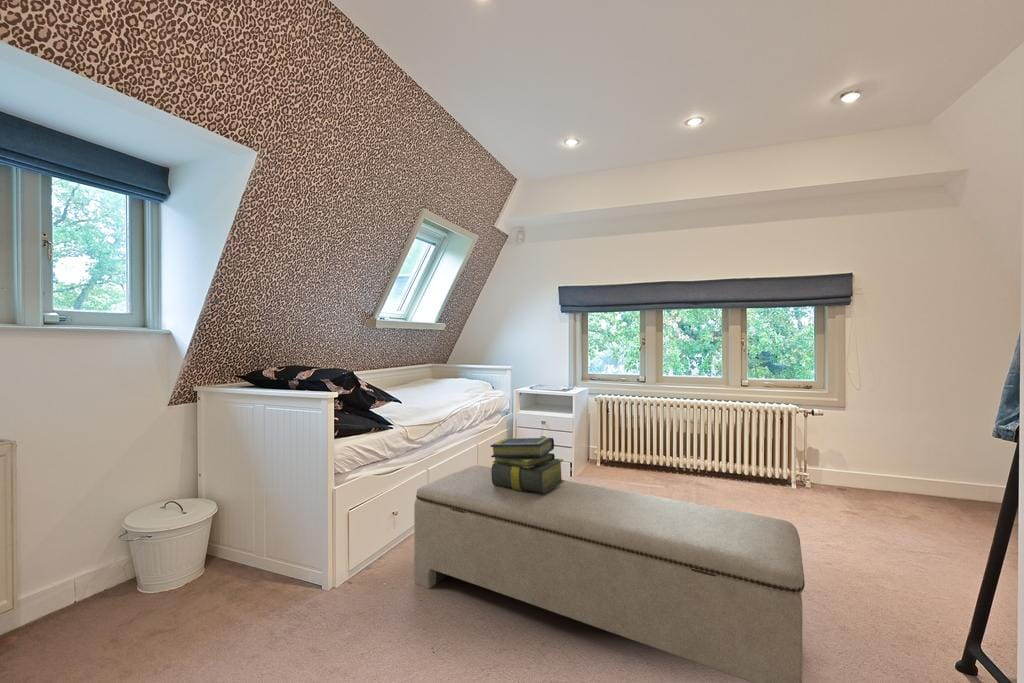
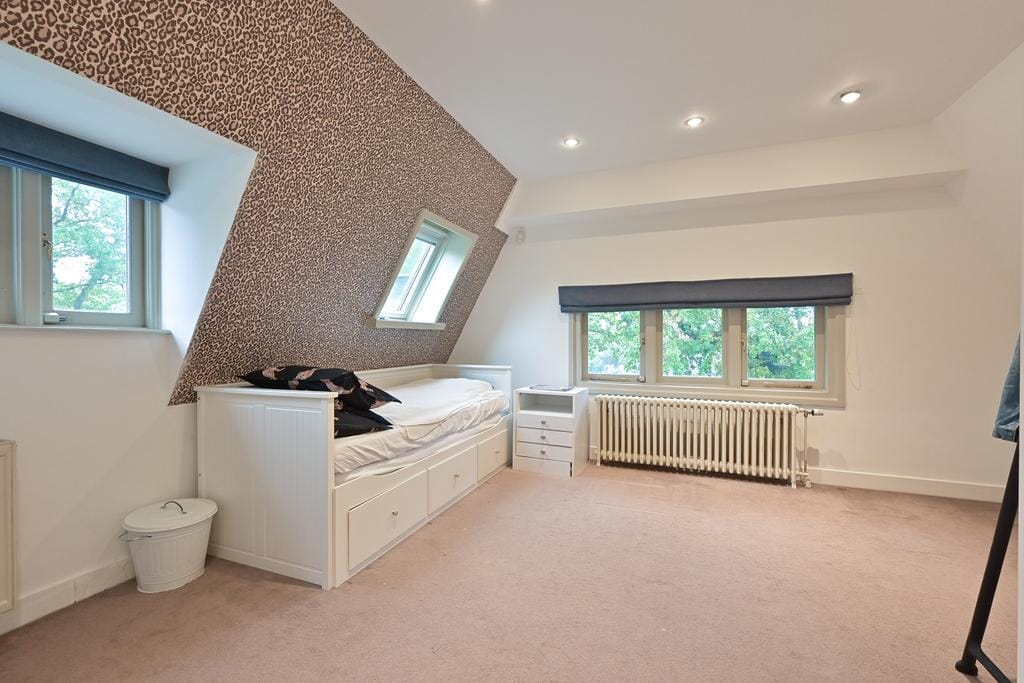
- stack of books (524, 461)
- bench (585, 554)
